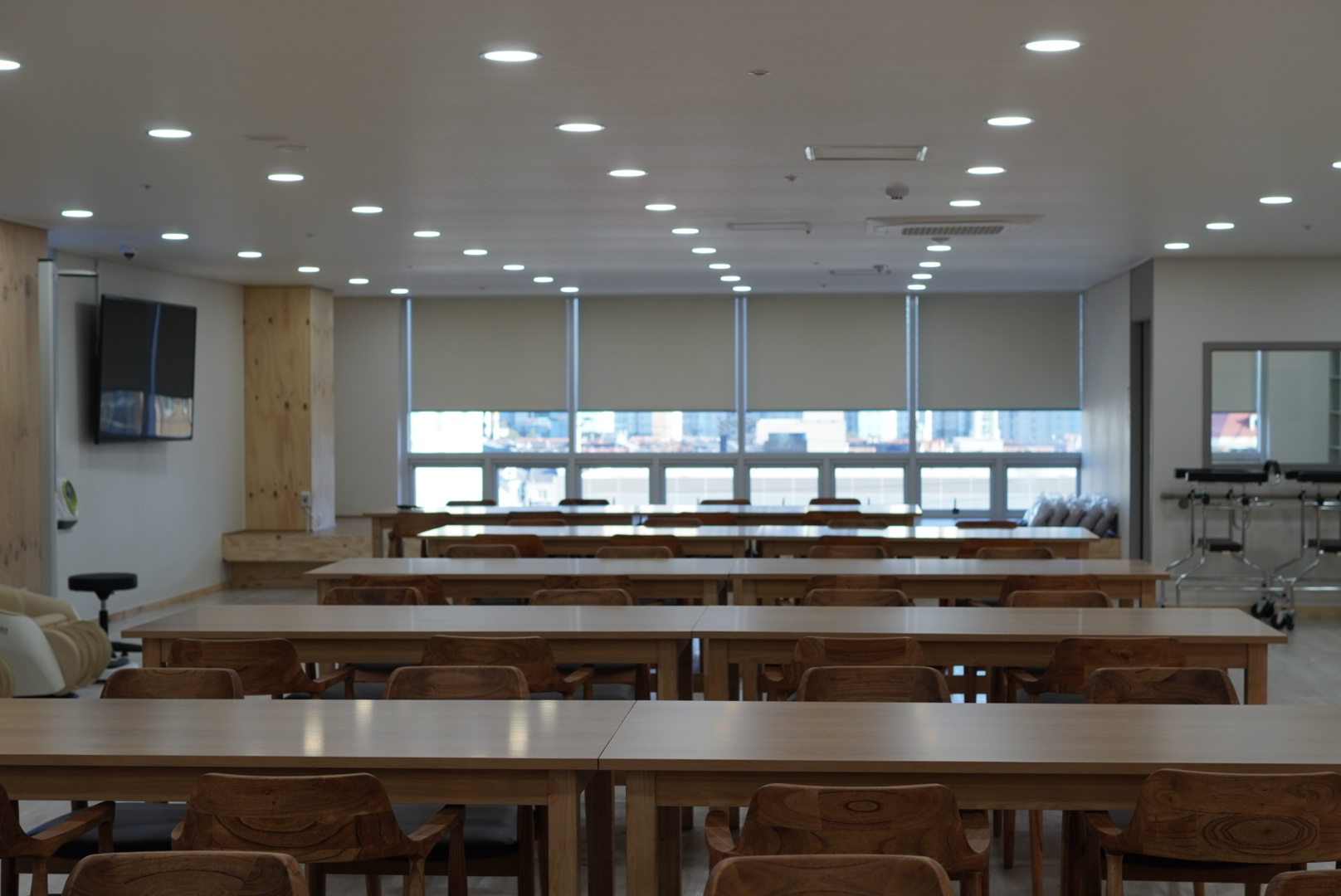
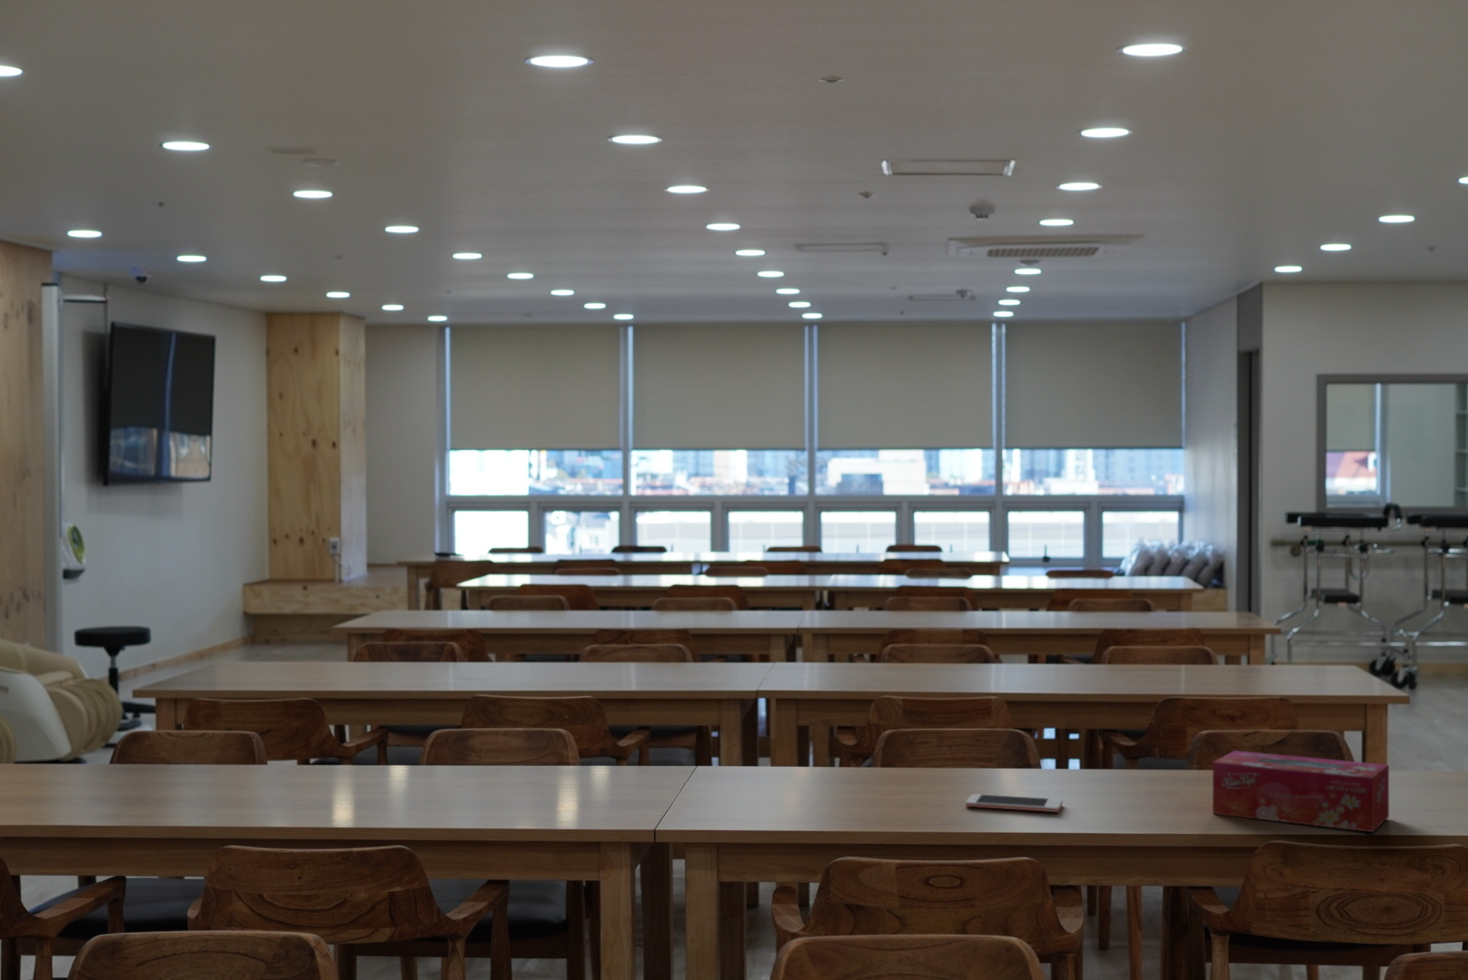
+ tissue box (1299, 789)
+ cell phone (1014, 802)
